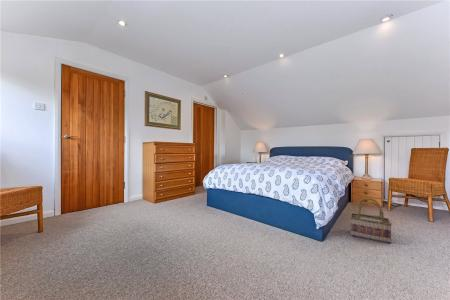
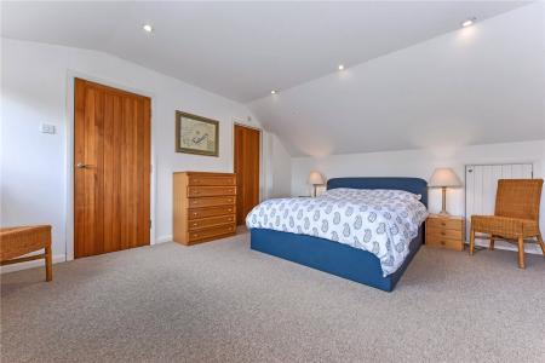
- basket (369, 218)
